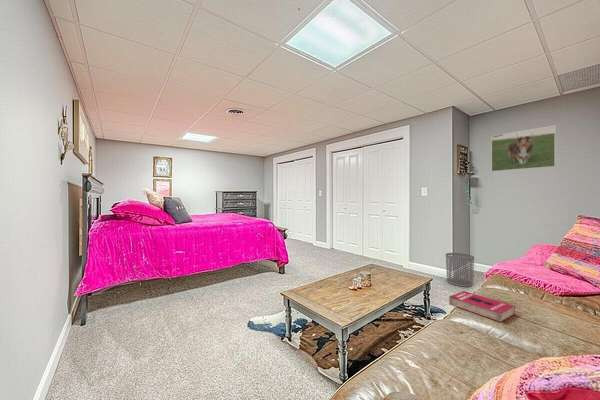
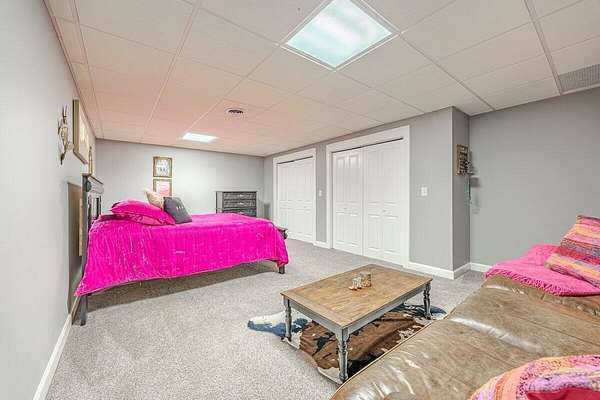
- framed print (521, 150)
- waste bin (459, 269)
- book (480, 304)
